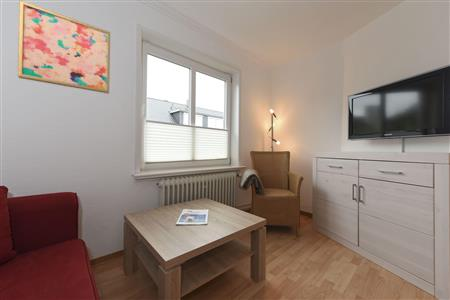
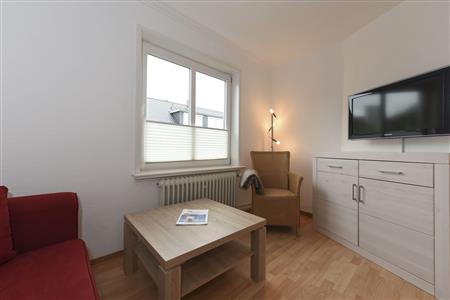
- wall art (69, 52)
